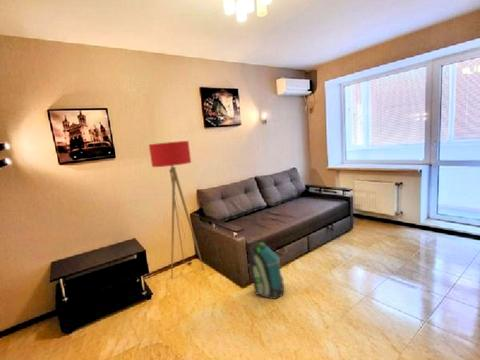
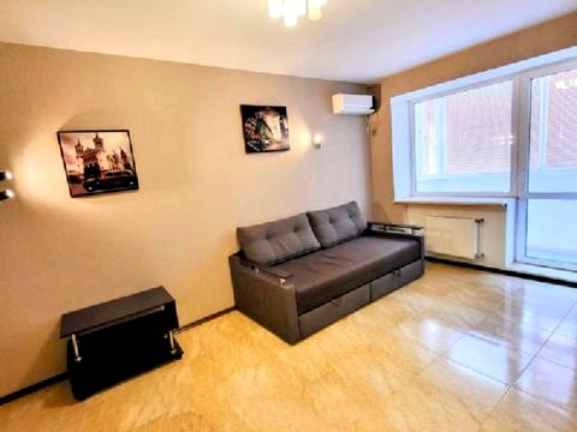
- backpack (264, 267)
- floor lamp (178, 209)
